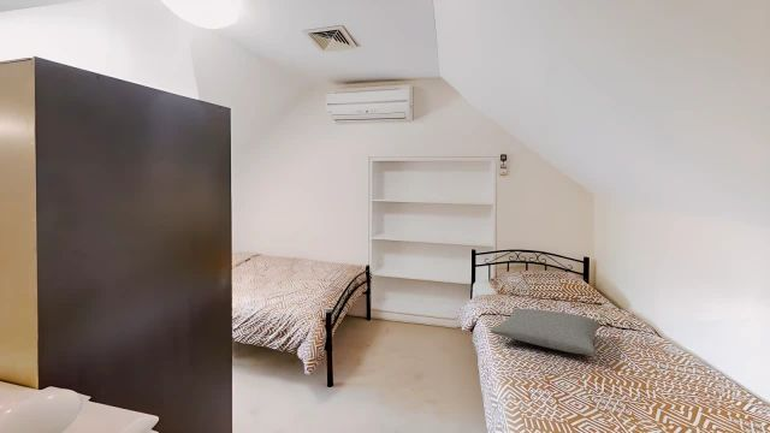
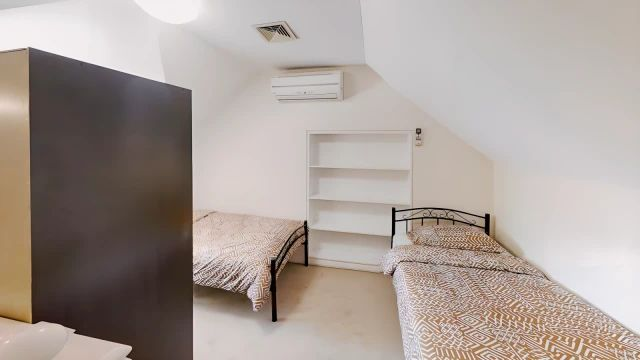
- pillow (546, 327)
